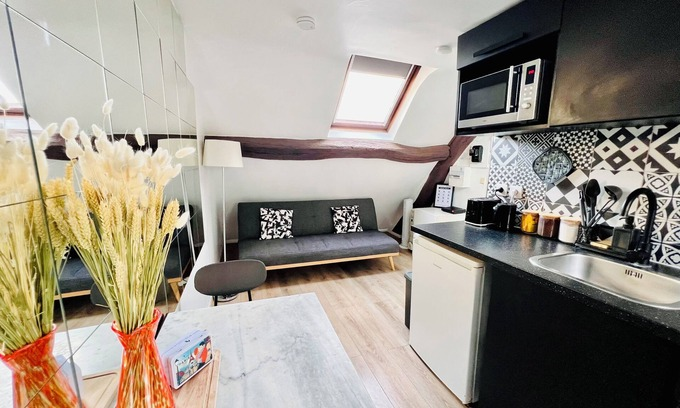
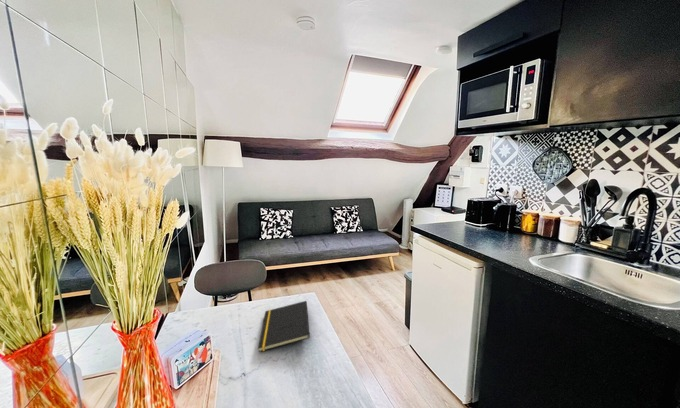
+ notepad (285, 323)
